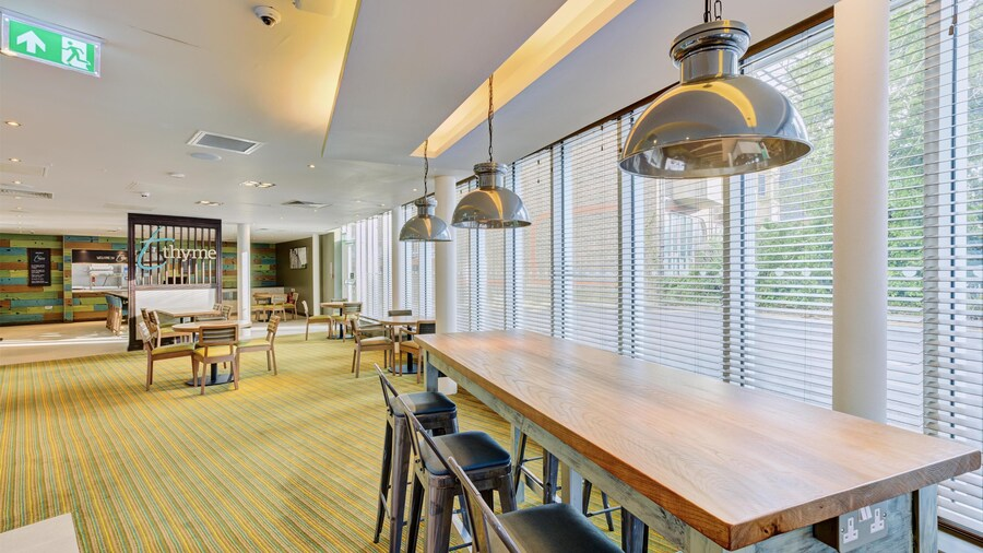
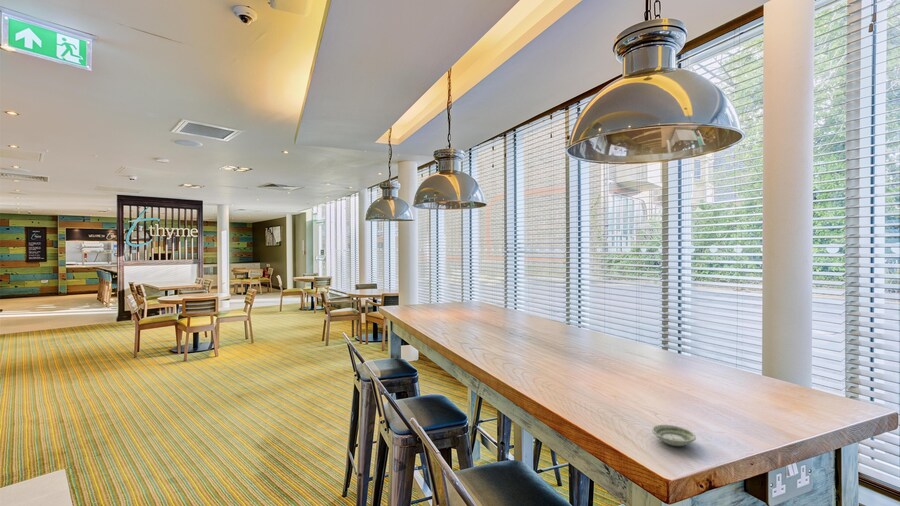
+ saucer (673, 436)
